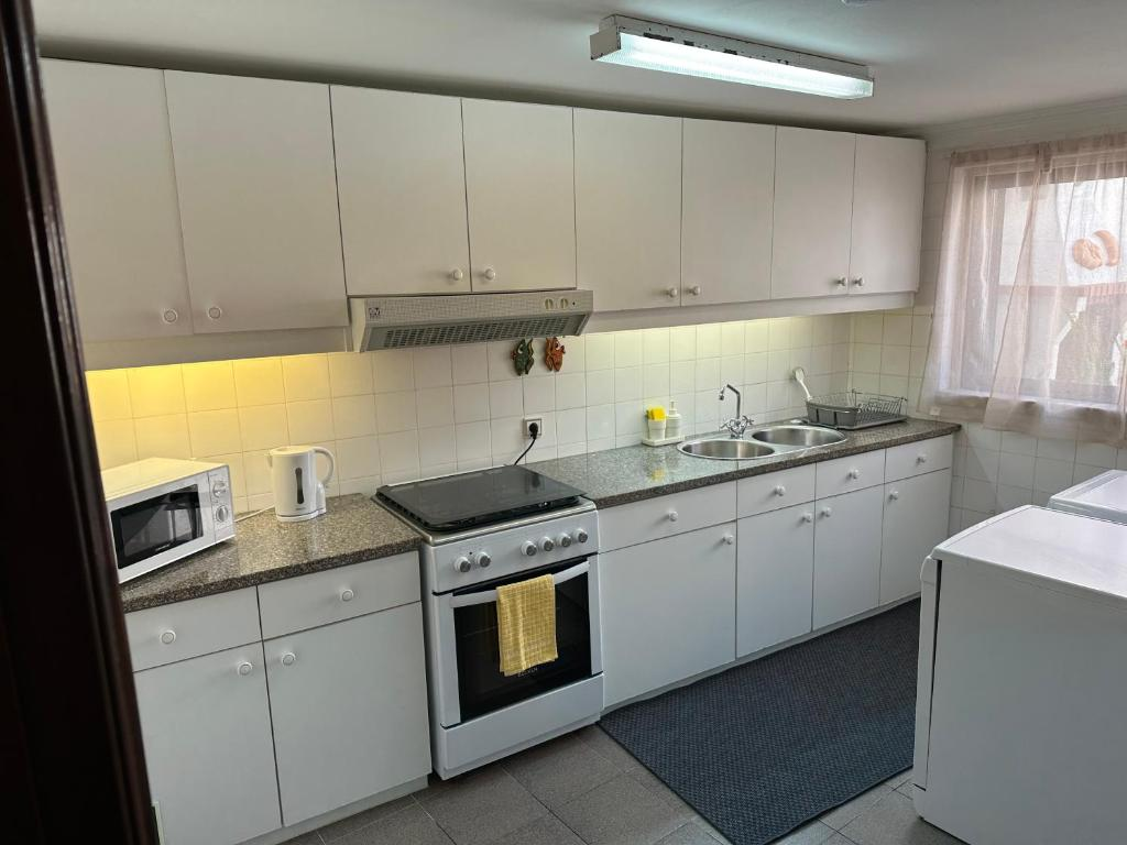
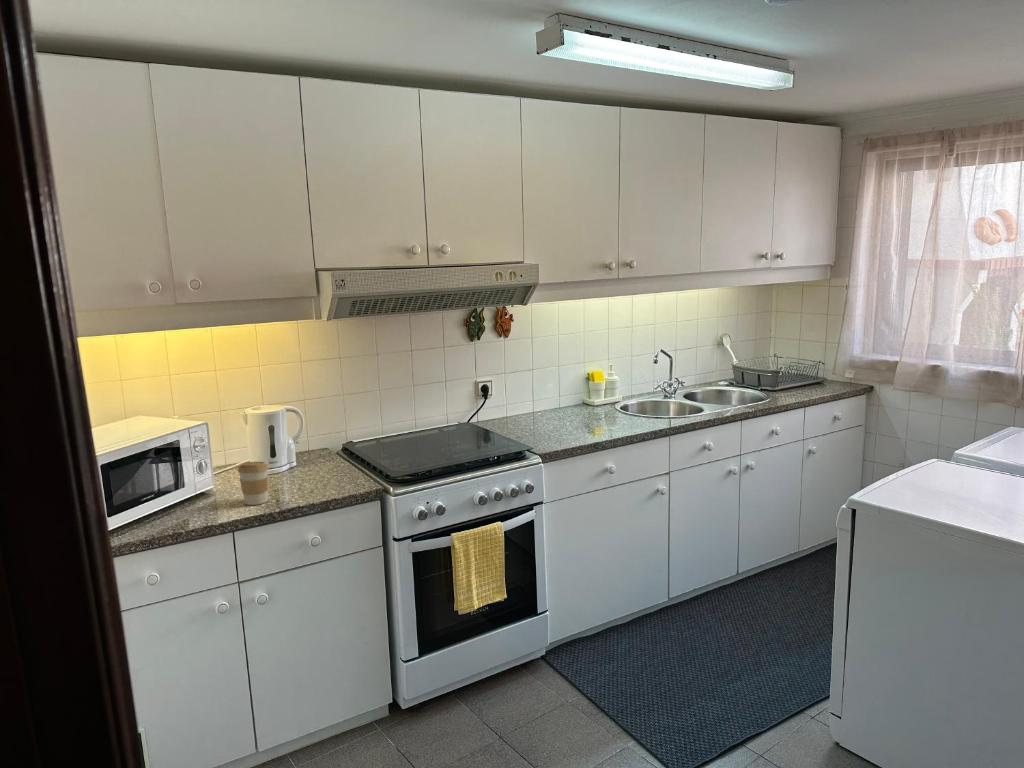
+ coffee cup (254, 481)
